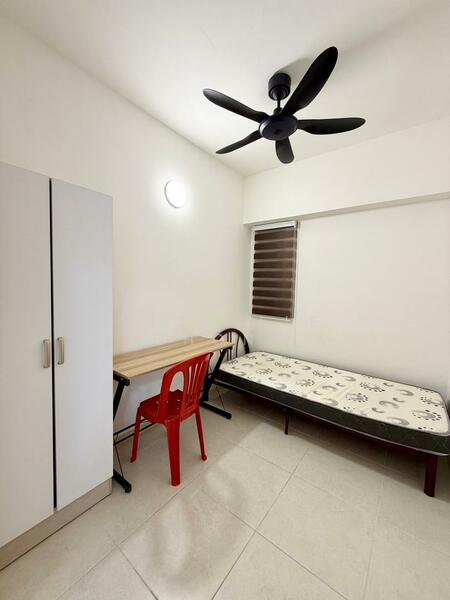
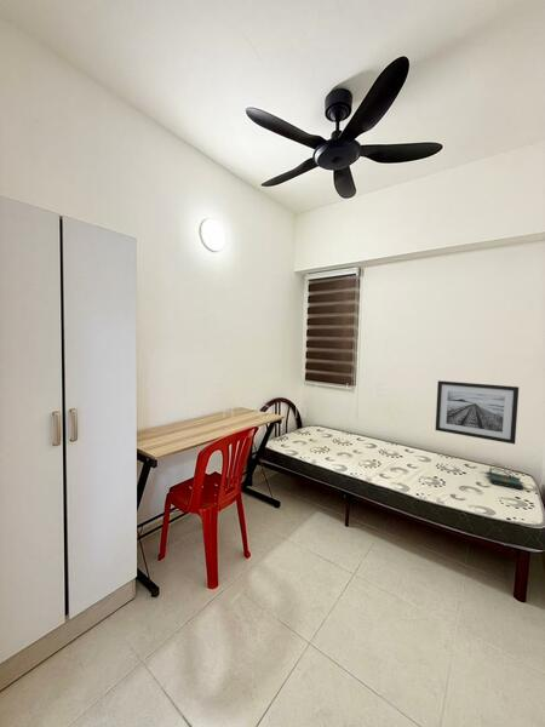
+ tote bag (501, 475)
+ wall art (474, 410)
